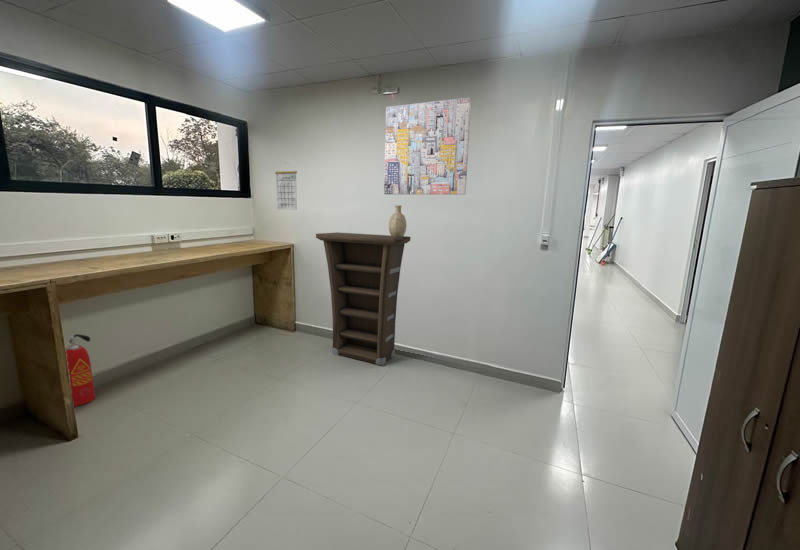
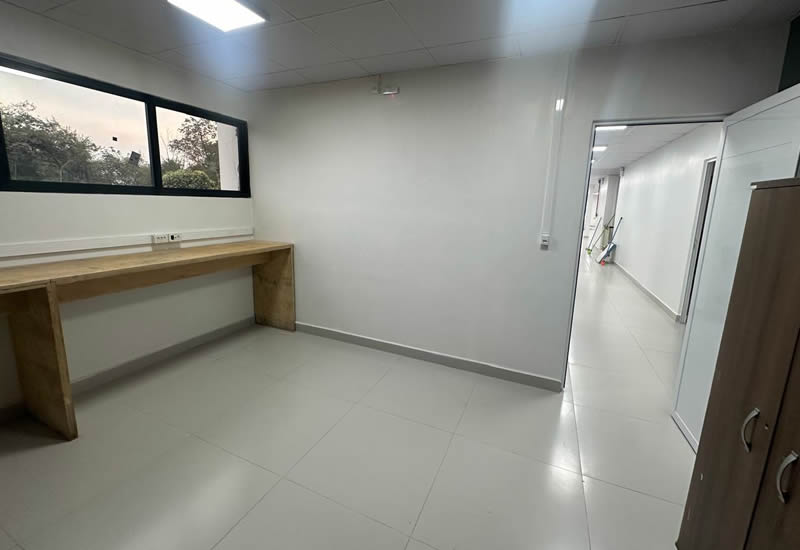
- fire extinguisher (79, 368)
- cabinet (362, 297)
- wall art (424, 149)
- decorative vase (397, 221)
- calendar (286, 186)
